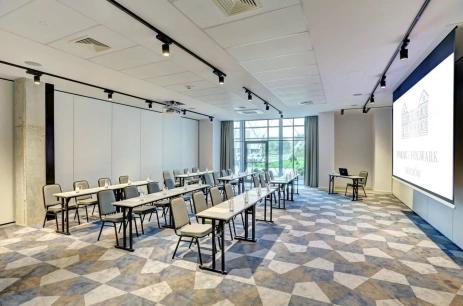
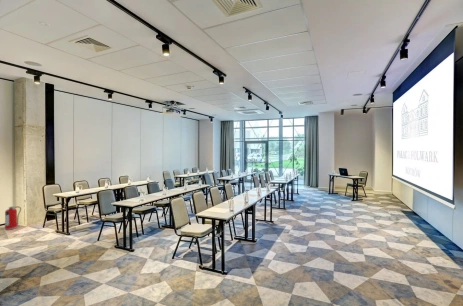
+ fire extinguisher (13, 217)
